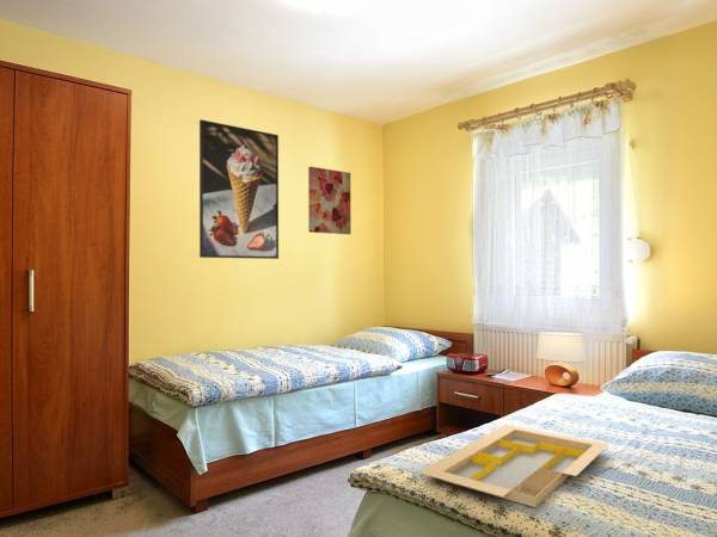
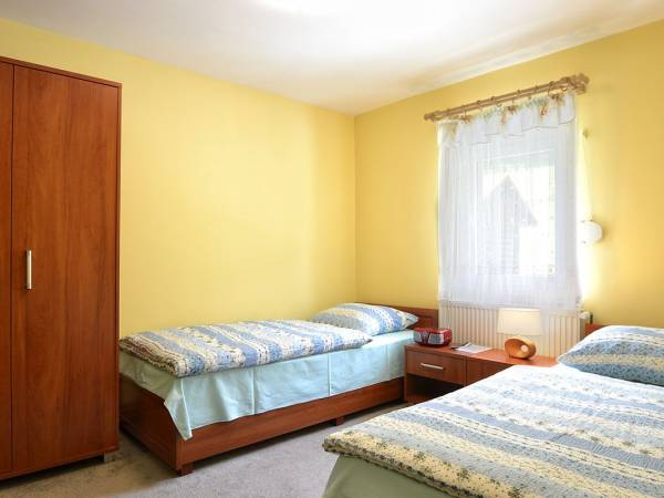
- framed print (240, 192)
- wall art (330, 200)
- serving tray (520, 461)
